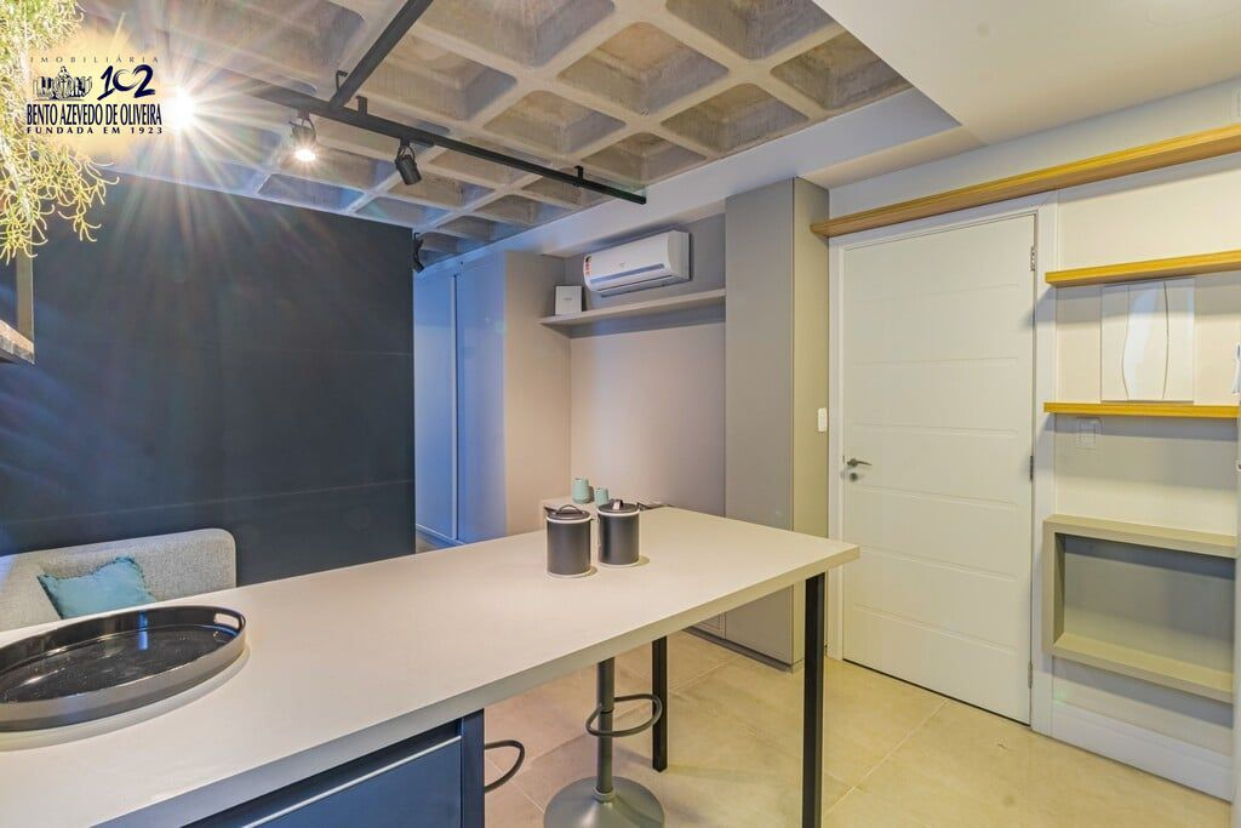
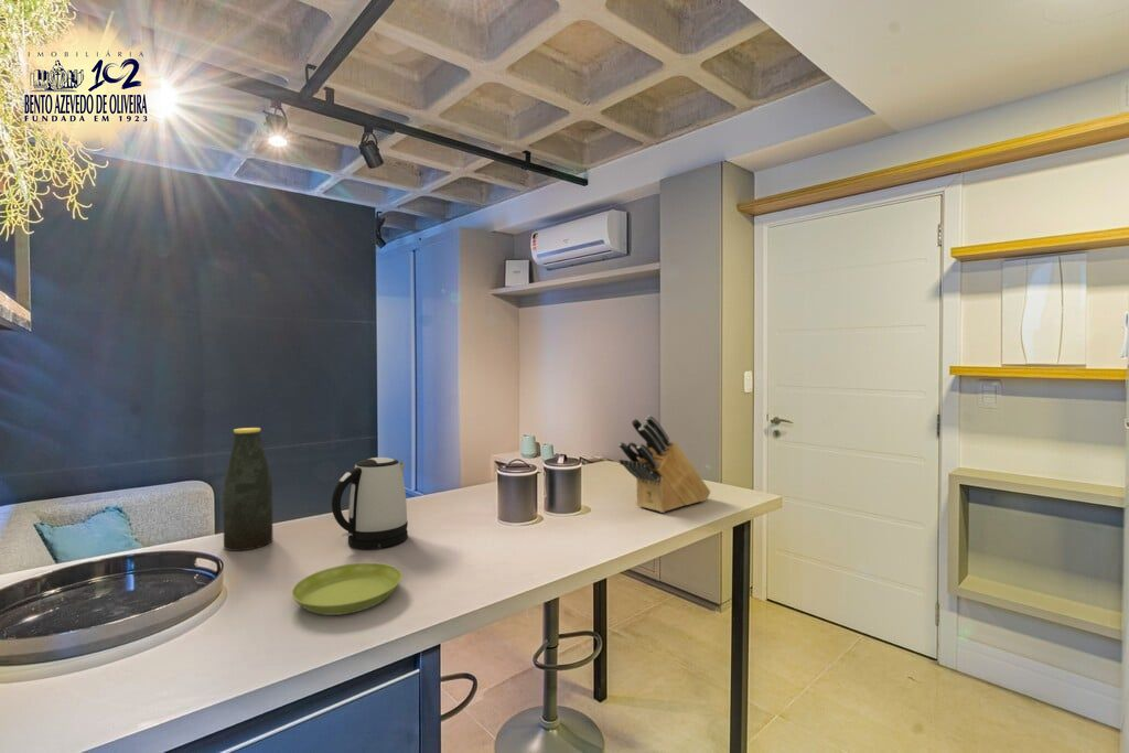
+ saucer (348, 589)
+ kettle (370, 501)
+ bottle (247, 486)
+ knife block (665, 459)
